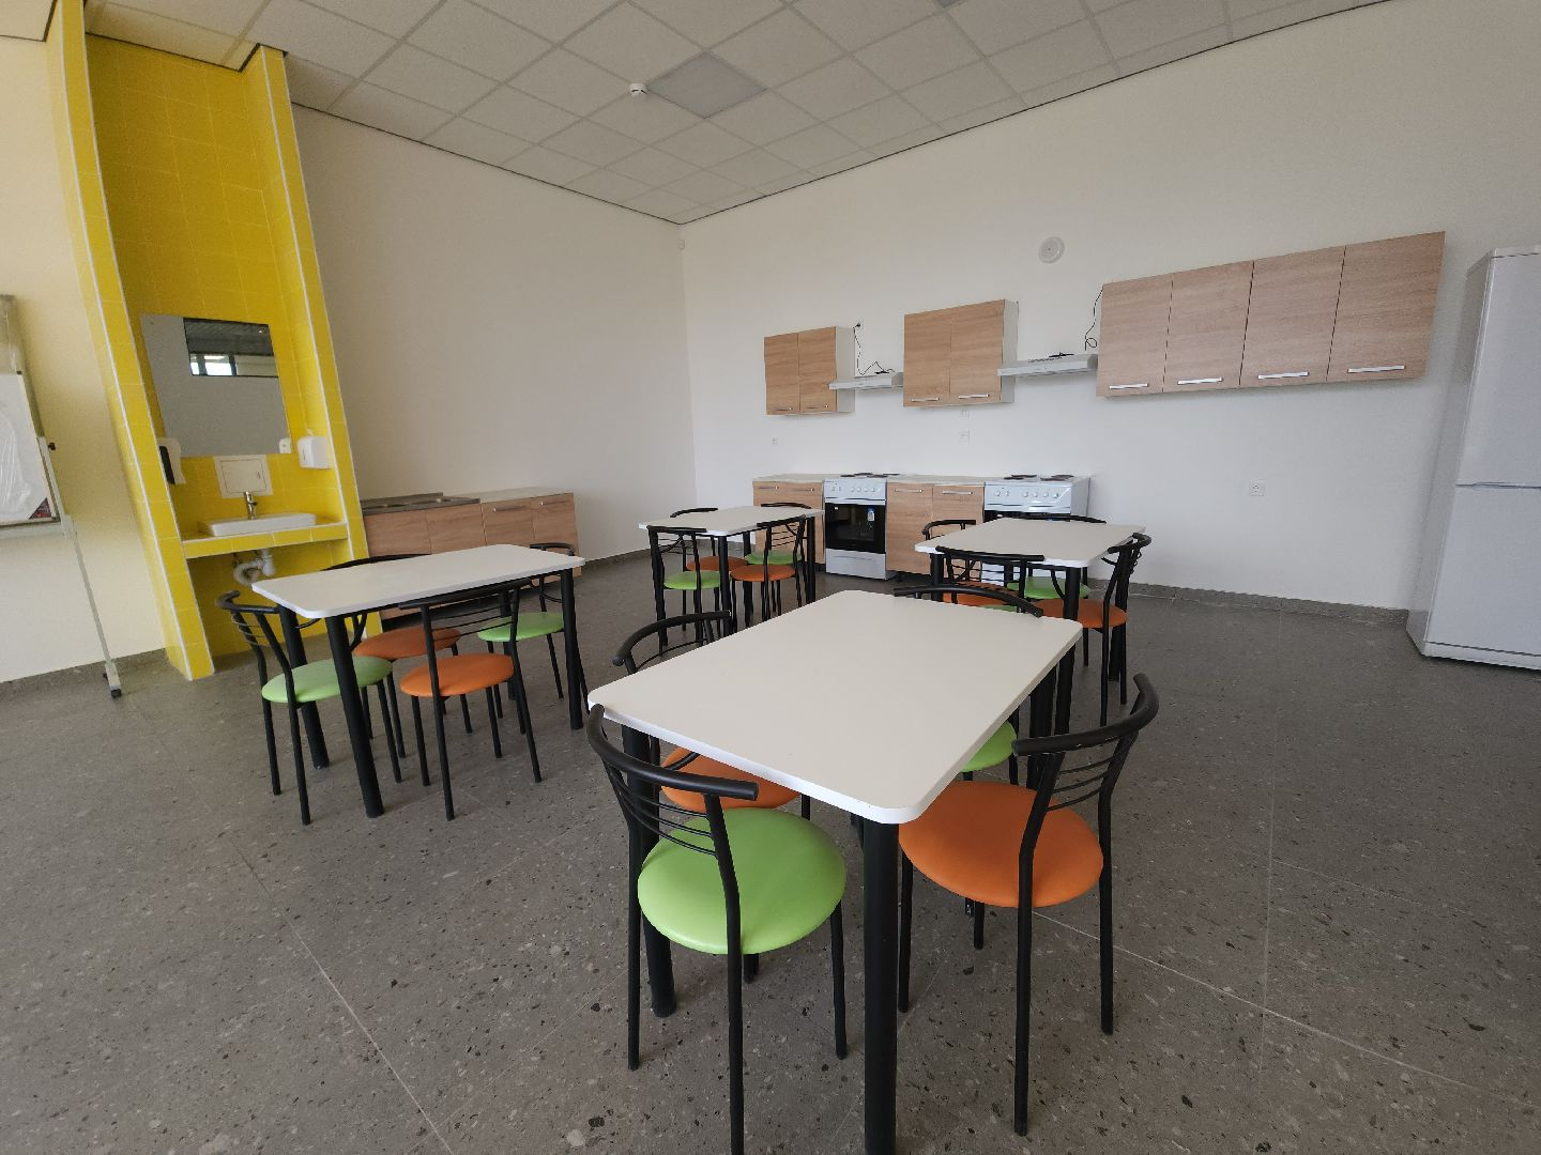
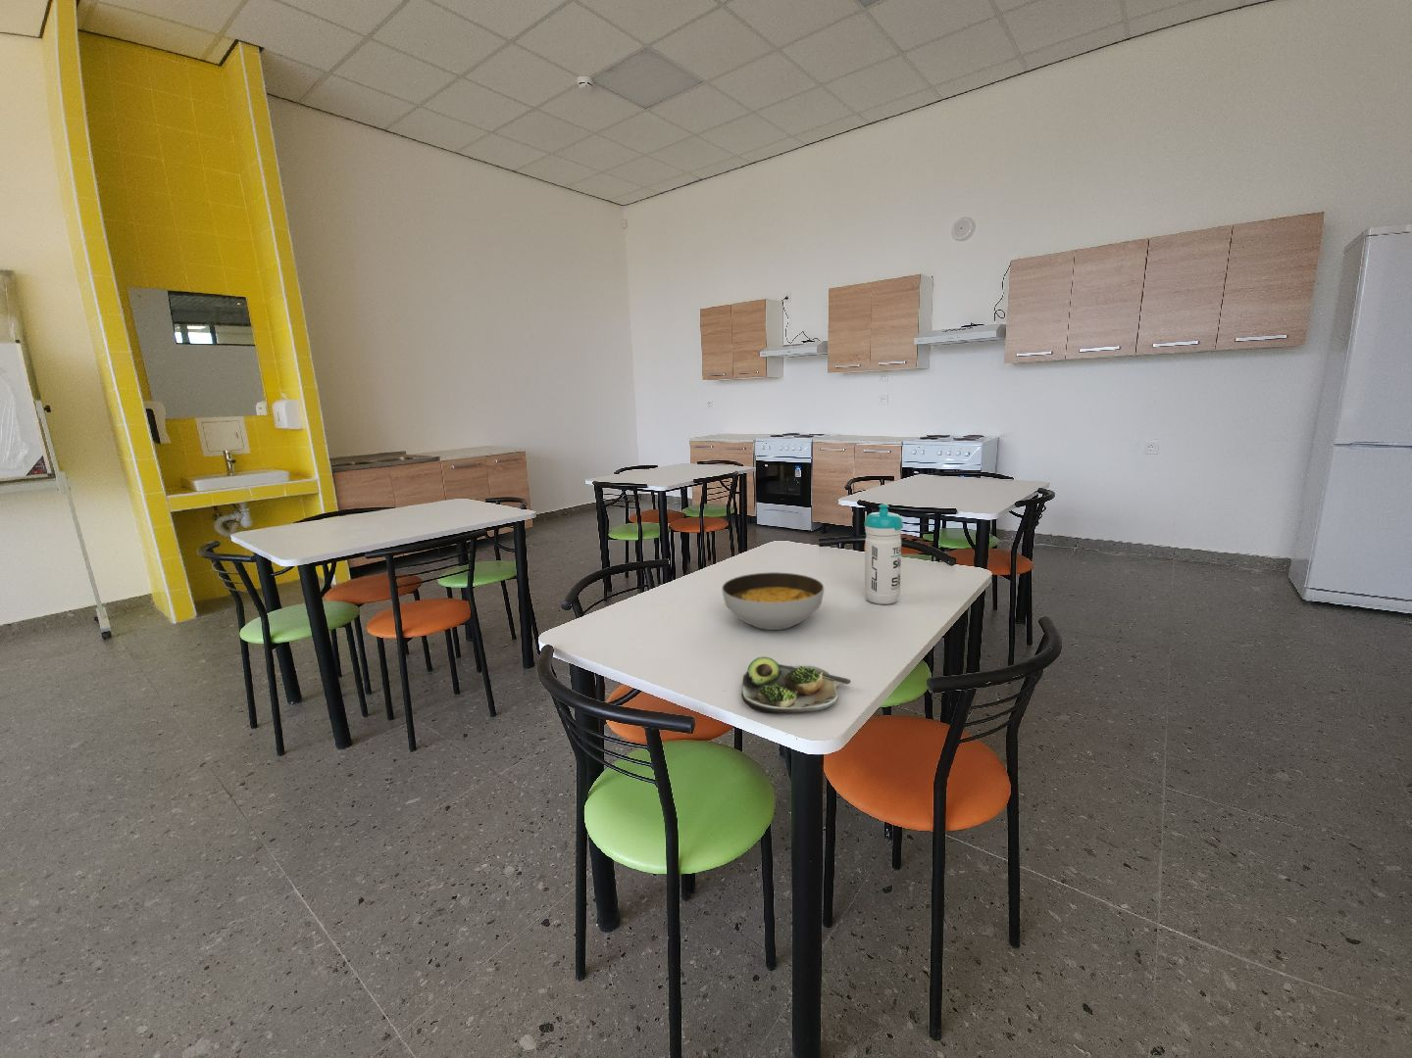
+ water bottle (883, 552)
+ salad plate (785, 680)
+ soup bowl (773, 603)
